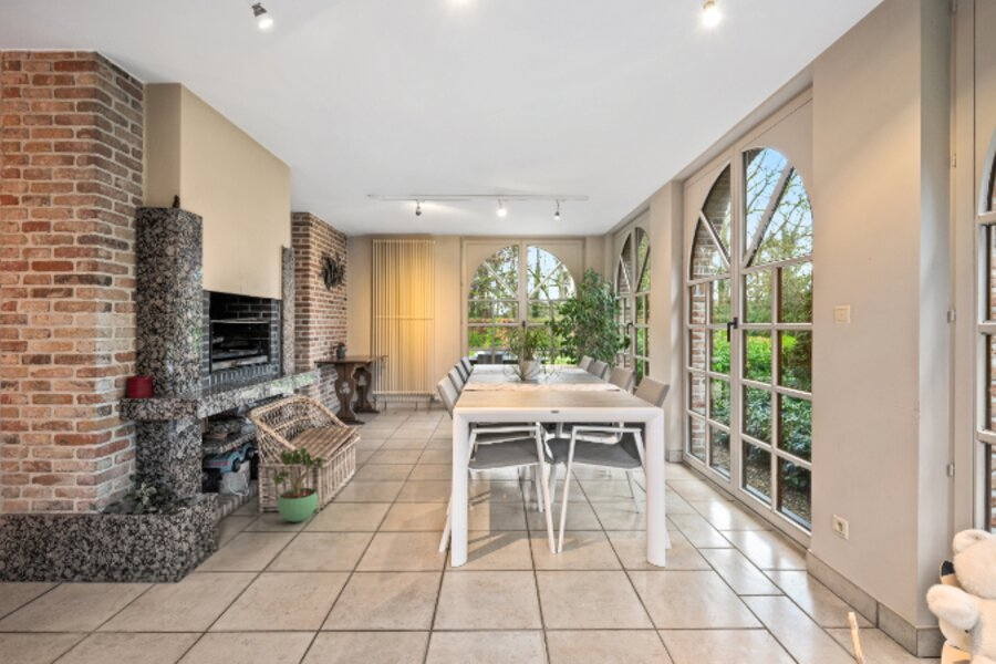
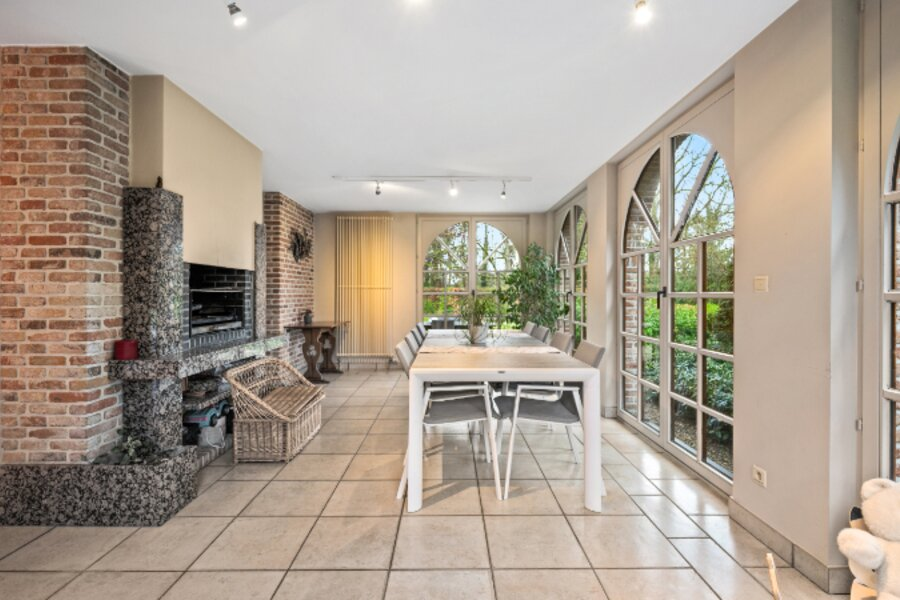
- potted plant (299, 483)
